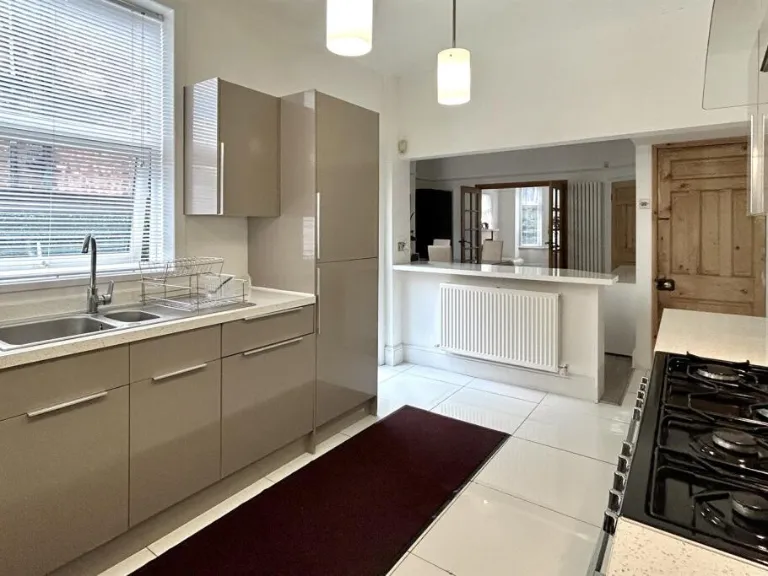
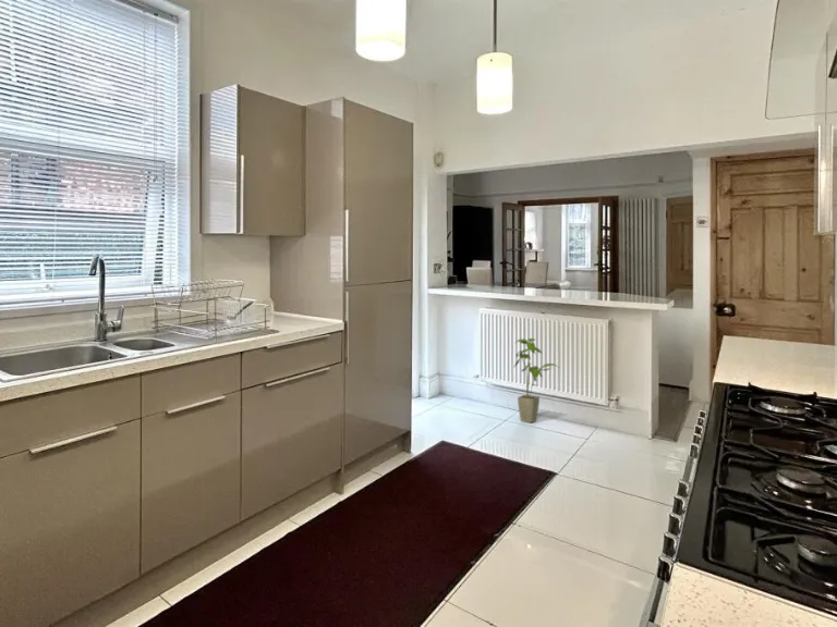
+ house plant (533, 381)
